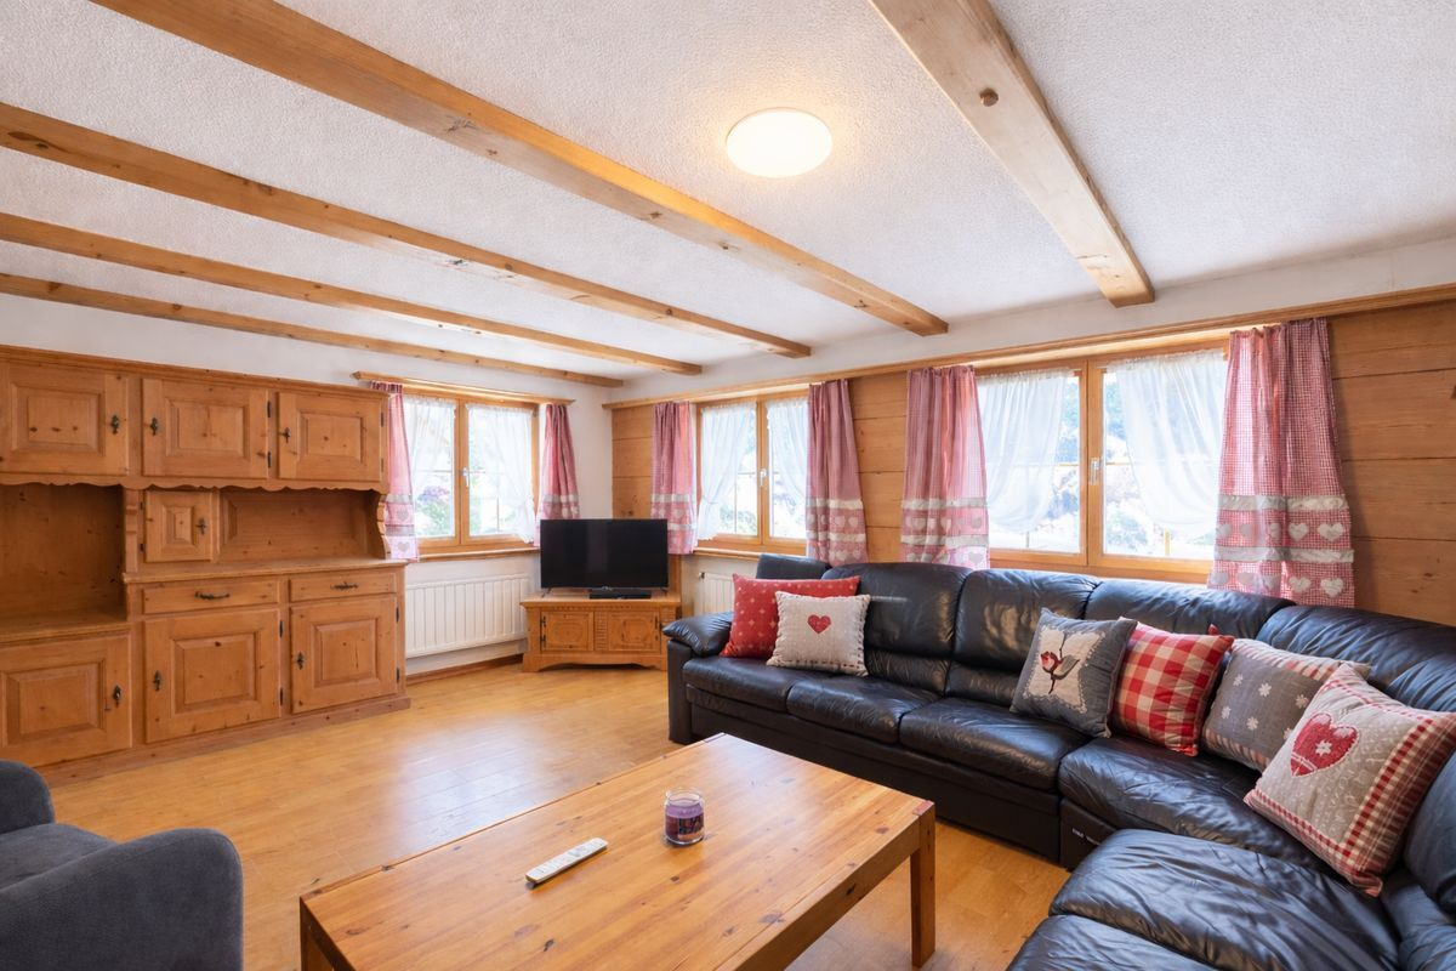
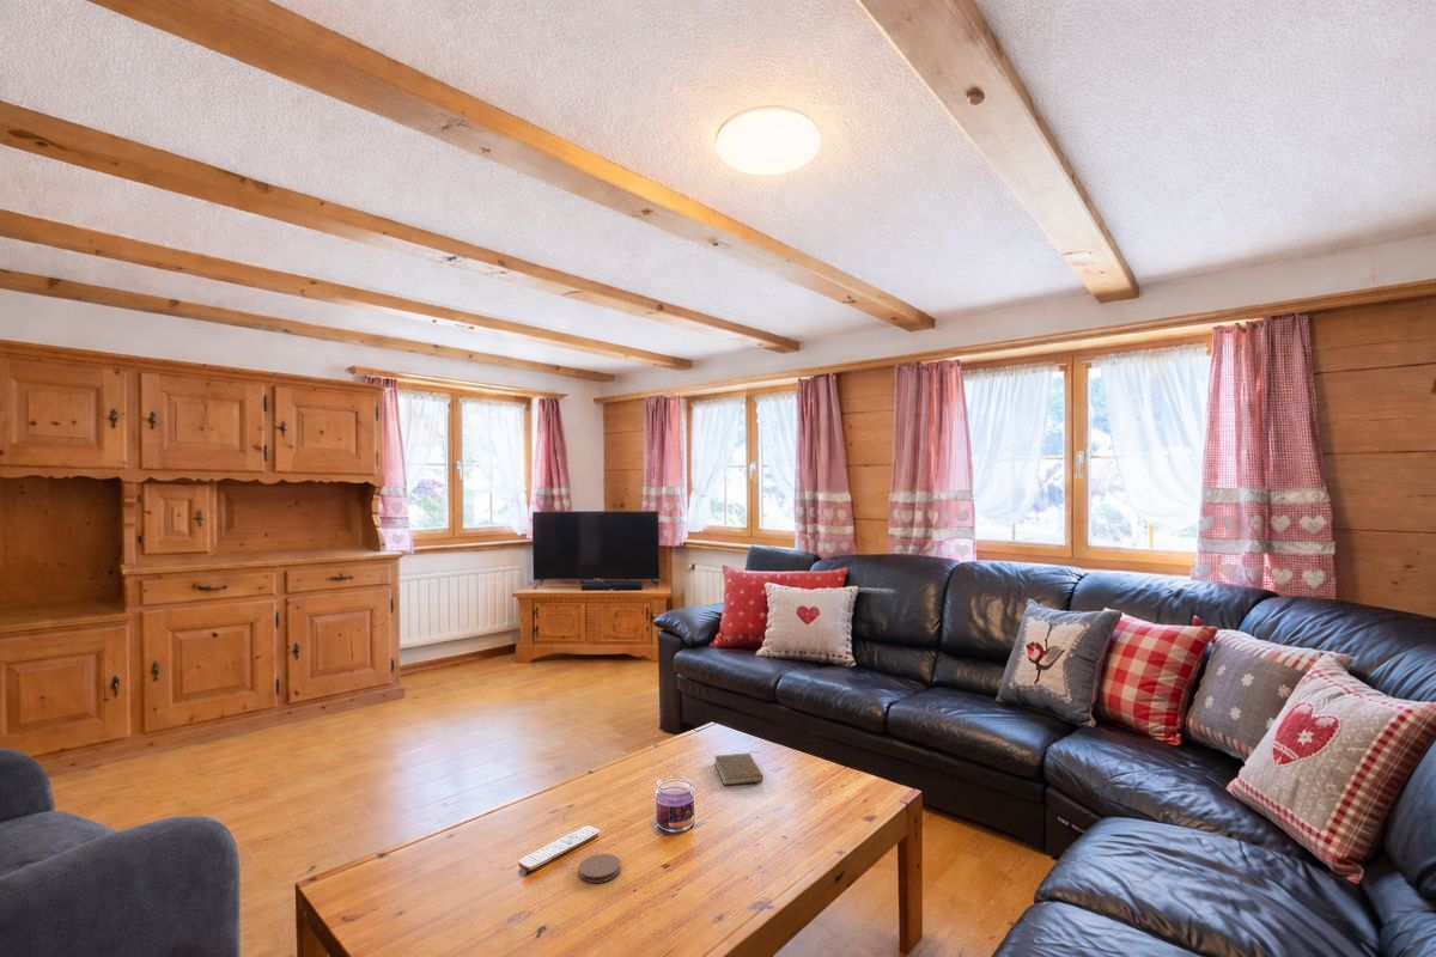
+ coaster (600, 867)
+ book (743, 767)
